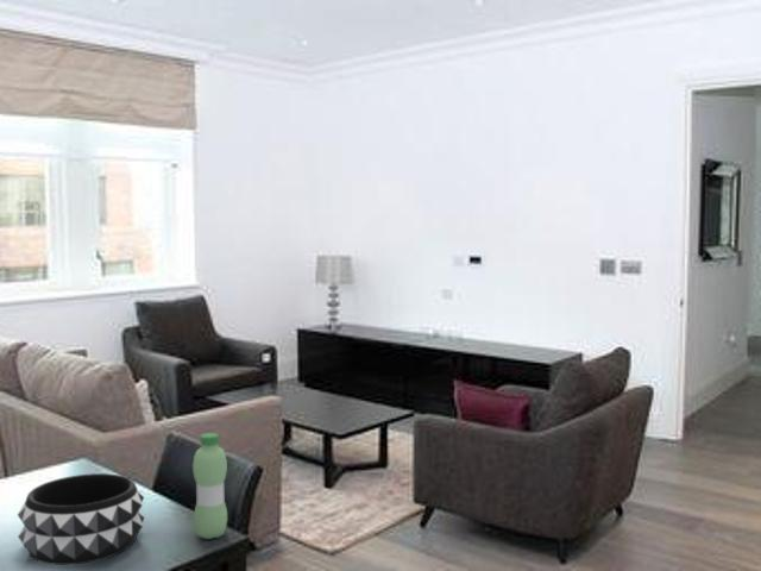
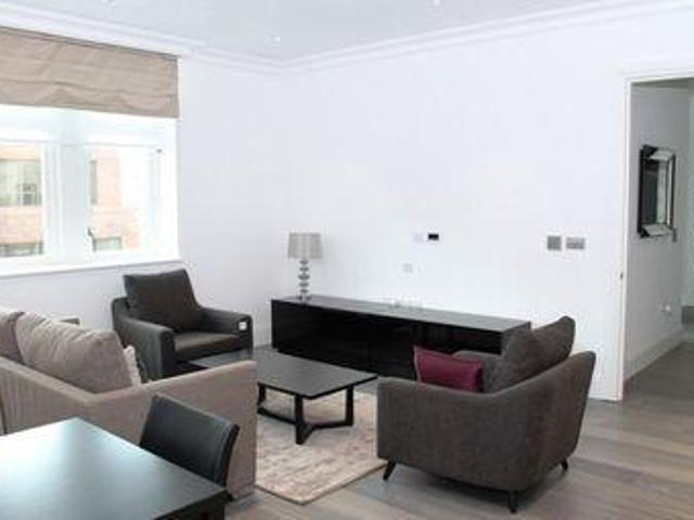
- water bottle (209, 484)
- decorative bowl (82, 516)
